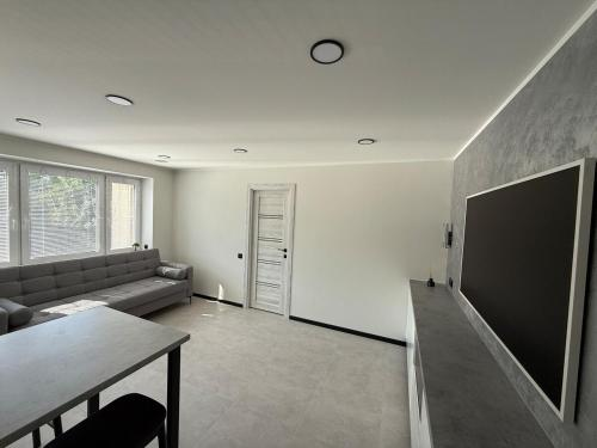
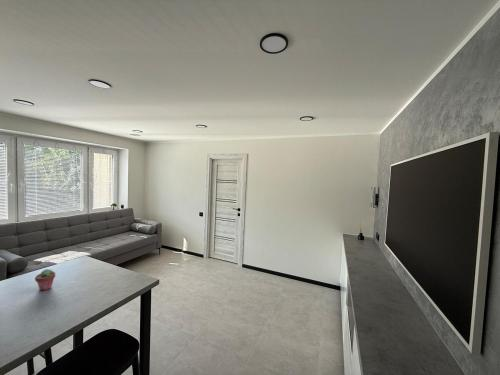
+ potted succulent (45, 278)
